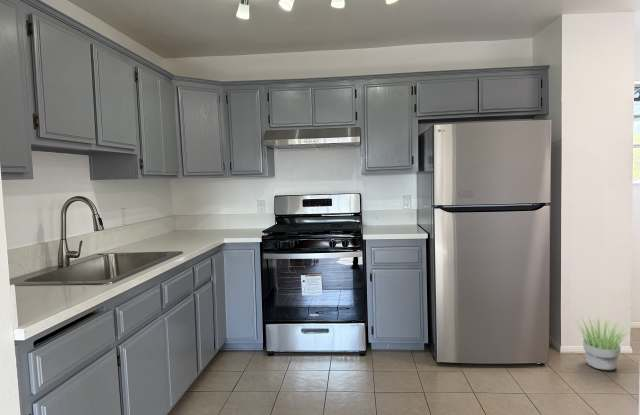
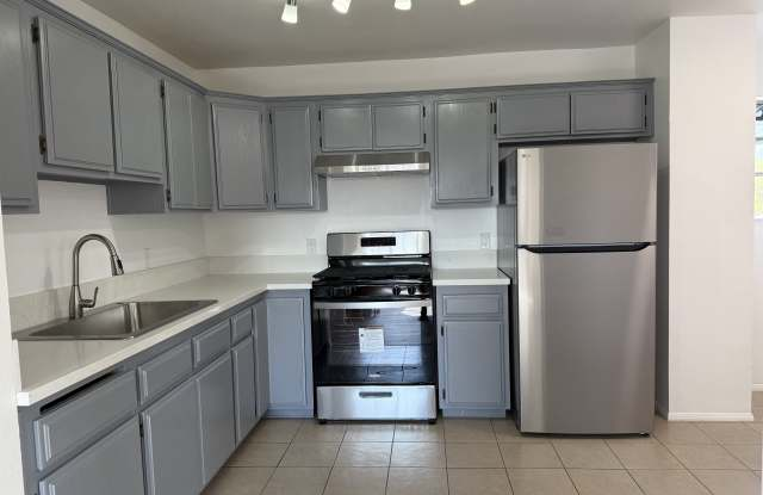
- potted plant (601, 344)
